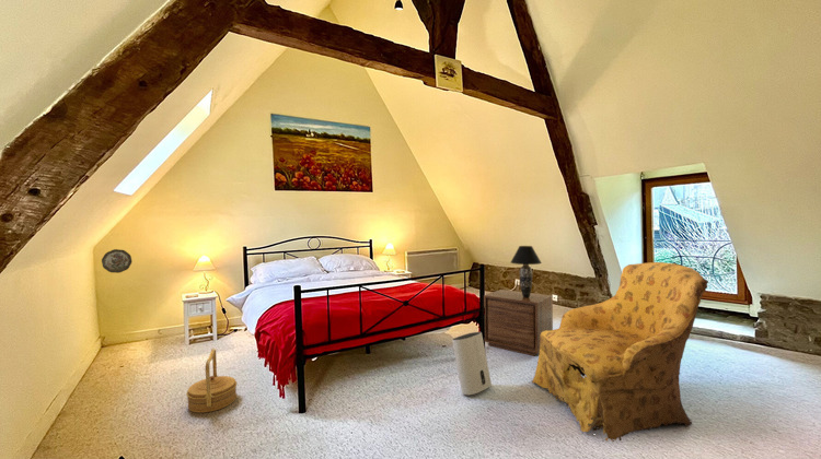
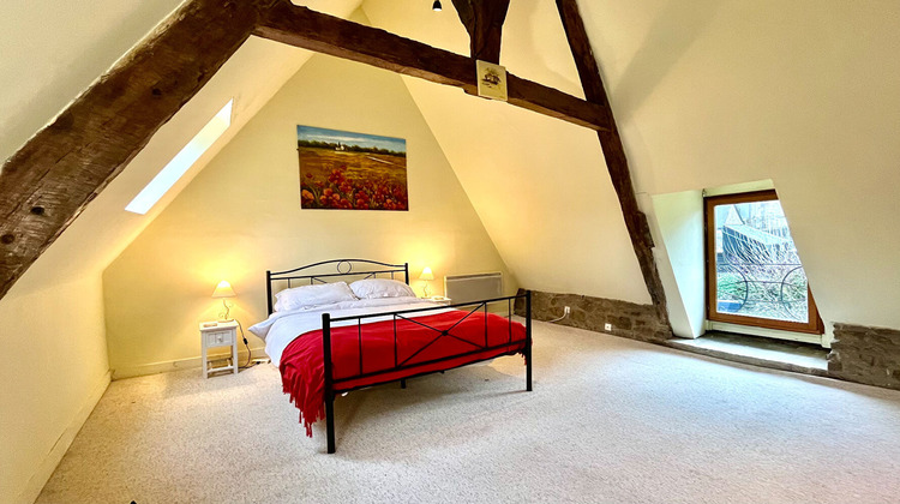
- nightstand (518, 320)
- table lamp (525, 271)
- decorative plate (116, 260)
- armchair (617, 334)
- basket (211, 378)
- air purifier (472, 362)
